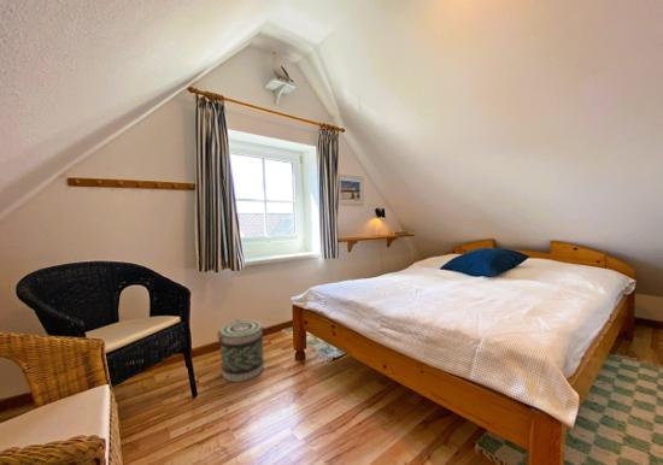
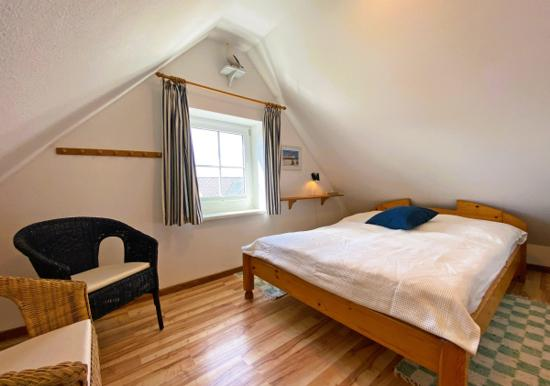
- basket (241, 347)
